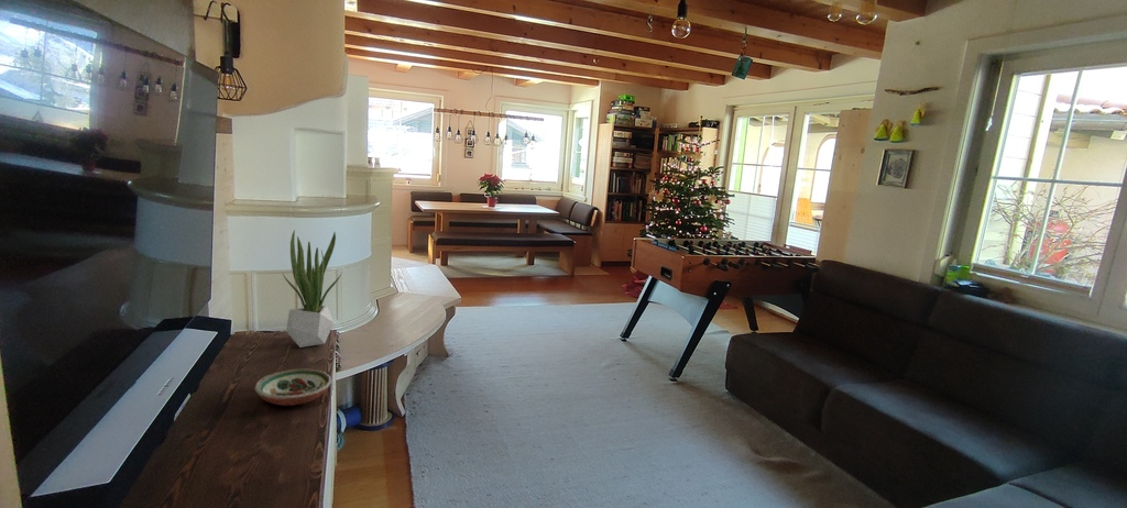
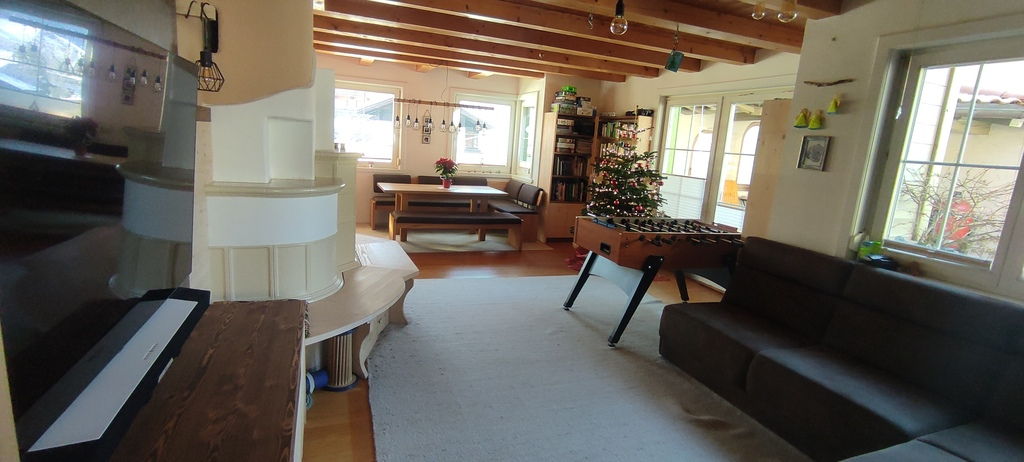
- potted plant (308, 288)
- decorative bowl (294, 389)
